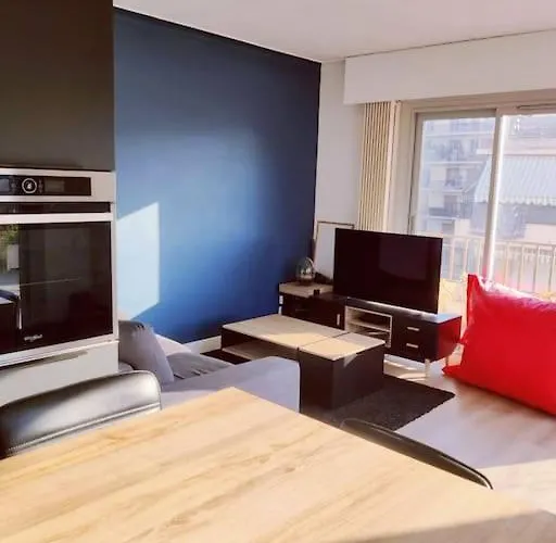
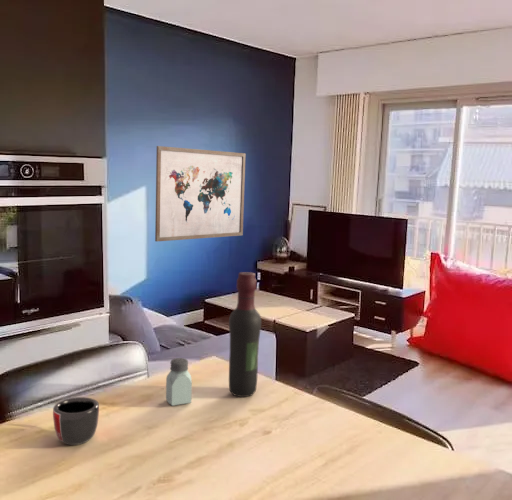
+ saltshaker (178, 380)
+ wine bottle (244, 333)
+ wall art (203, 194)
+ mug (74, 419)
